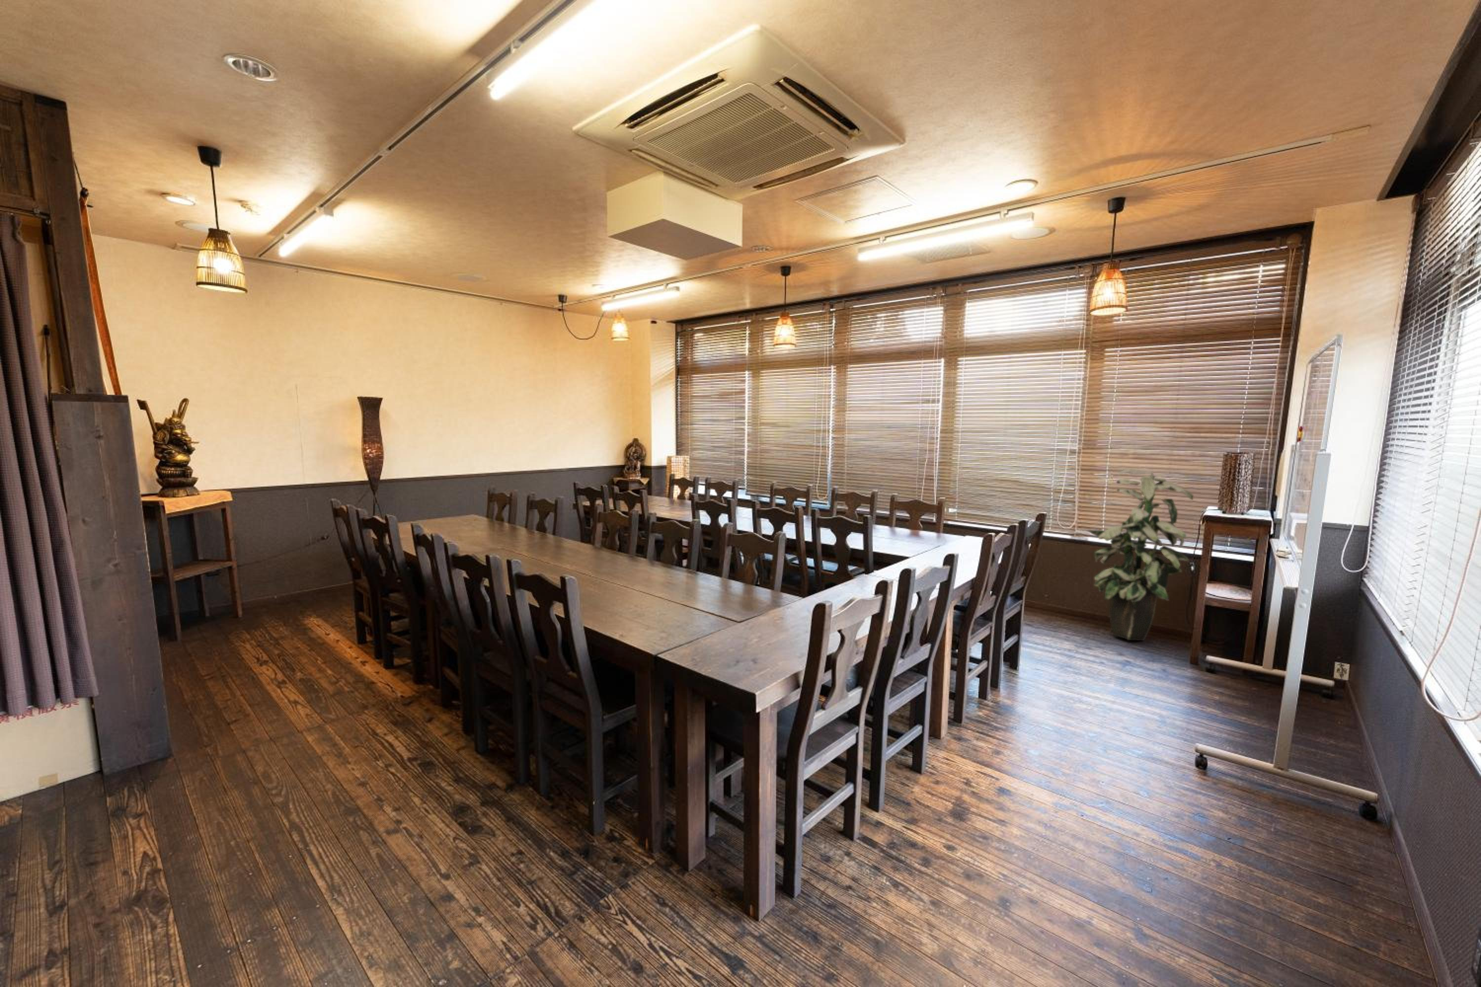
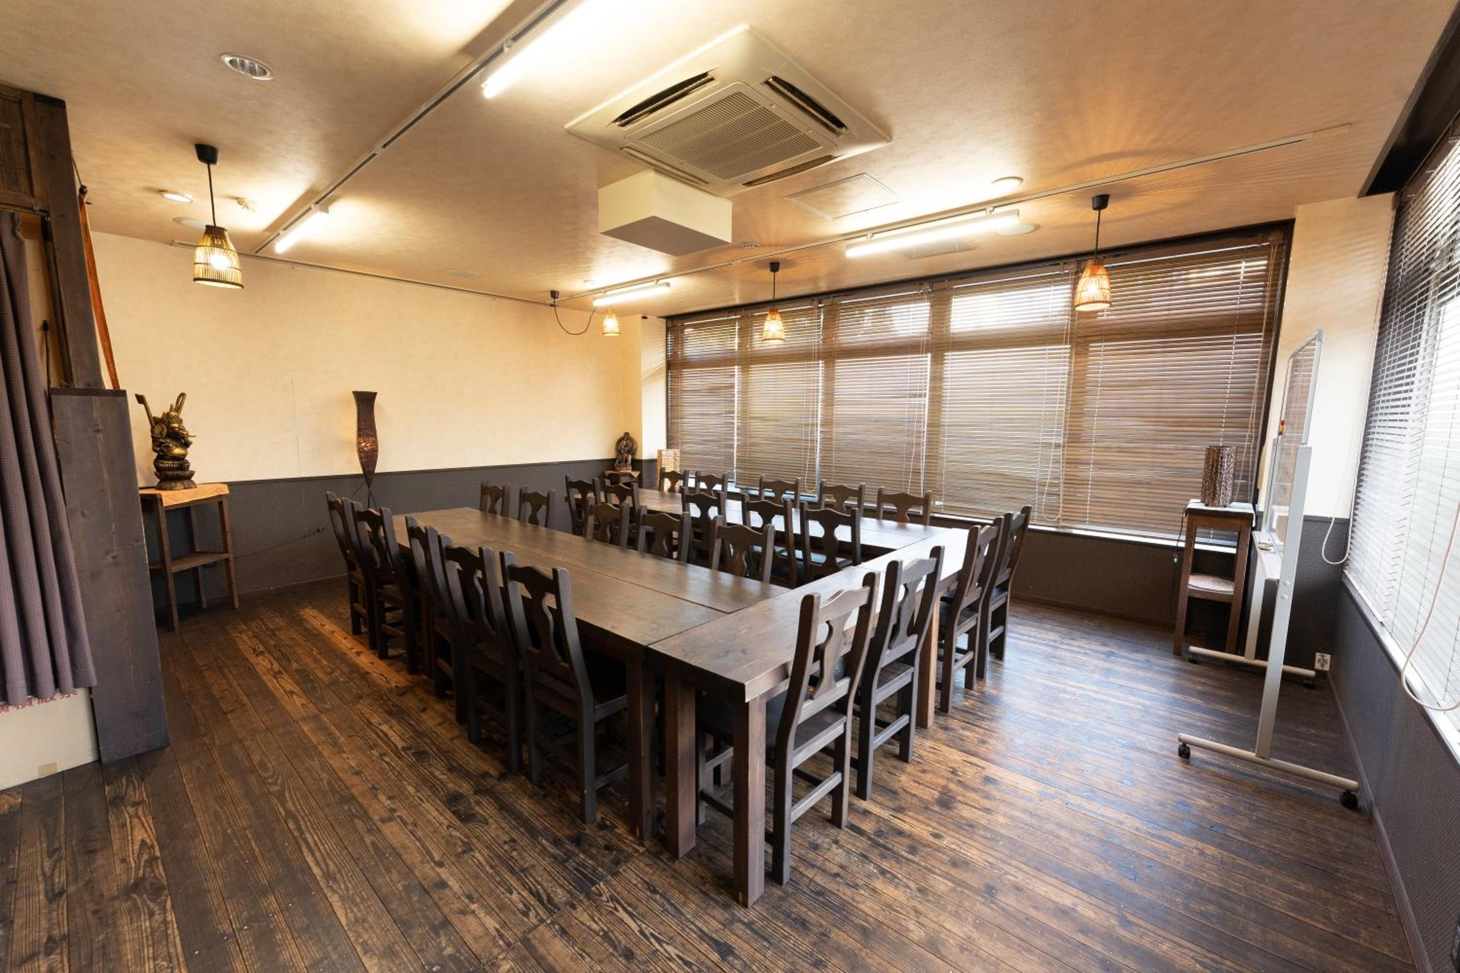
- indoor plant (1134, 553)
